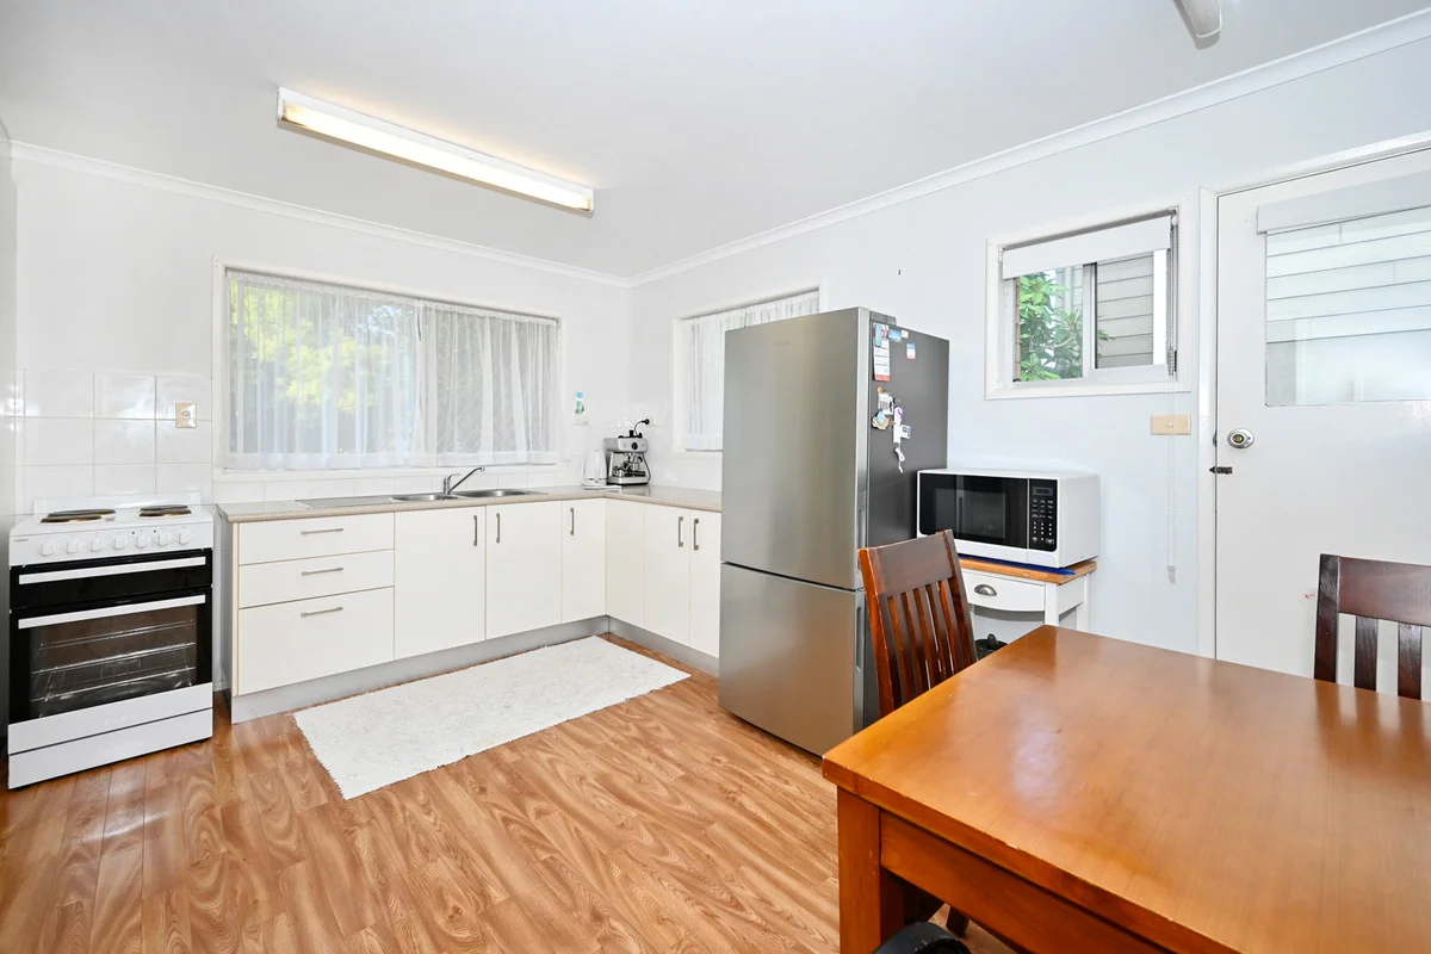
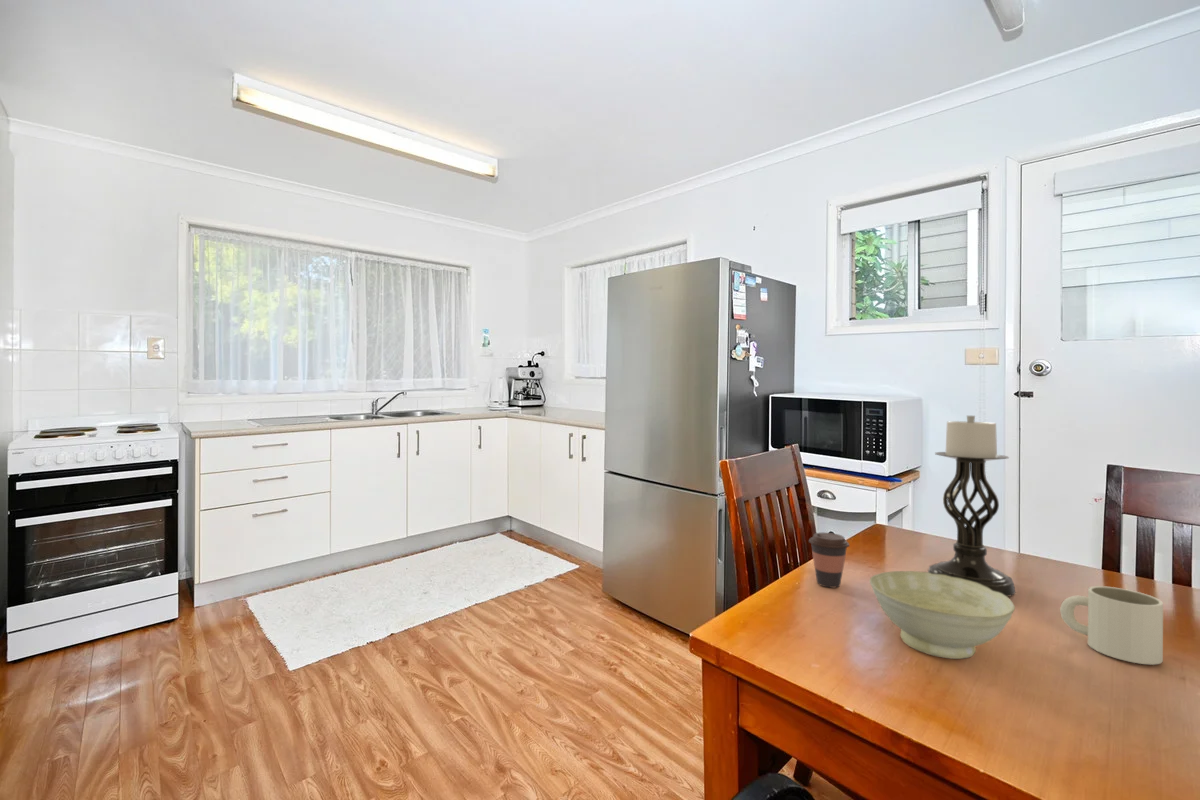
+ coffee cup (828, 560)
+ candle holder (970, 499)
+ mug (1108, 619)
+ bowl (937, 617)
